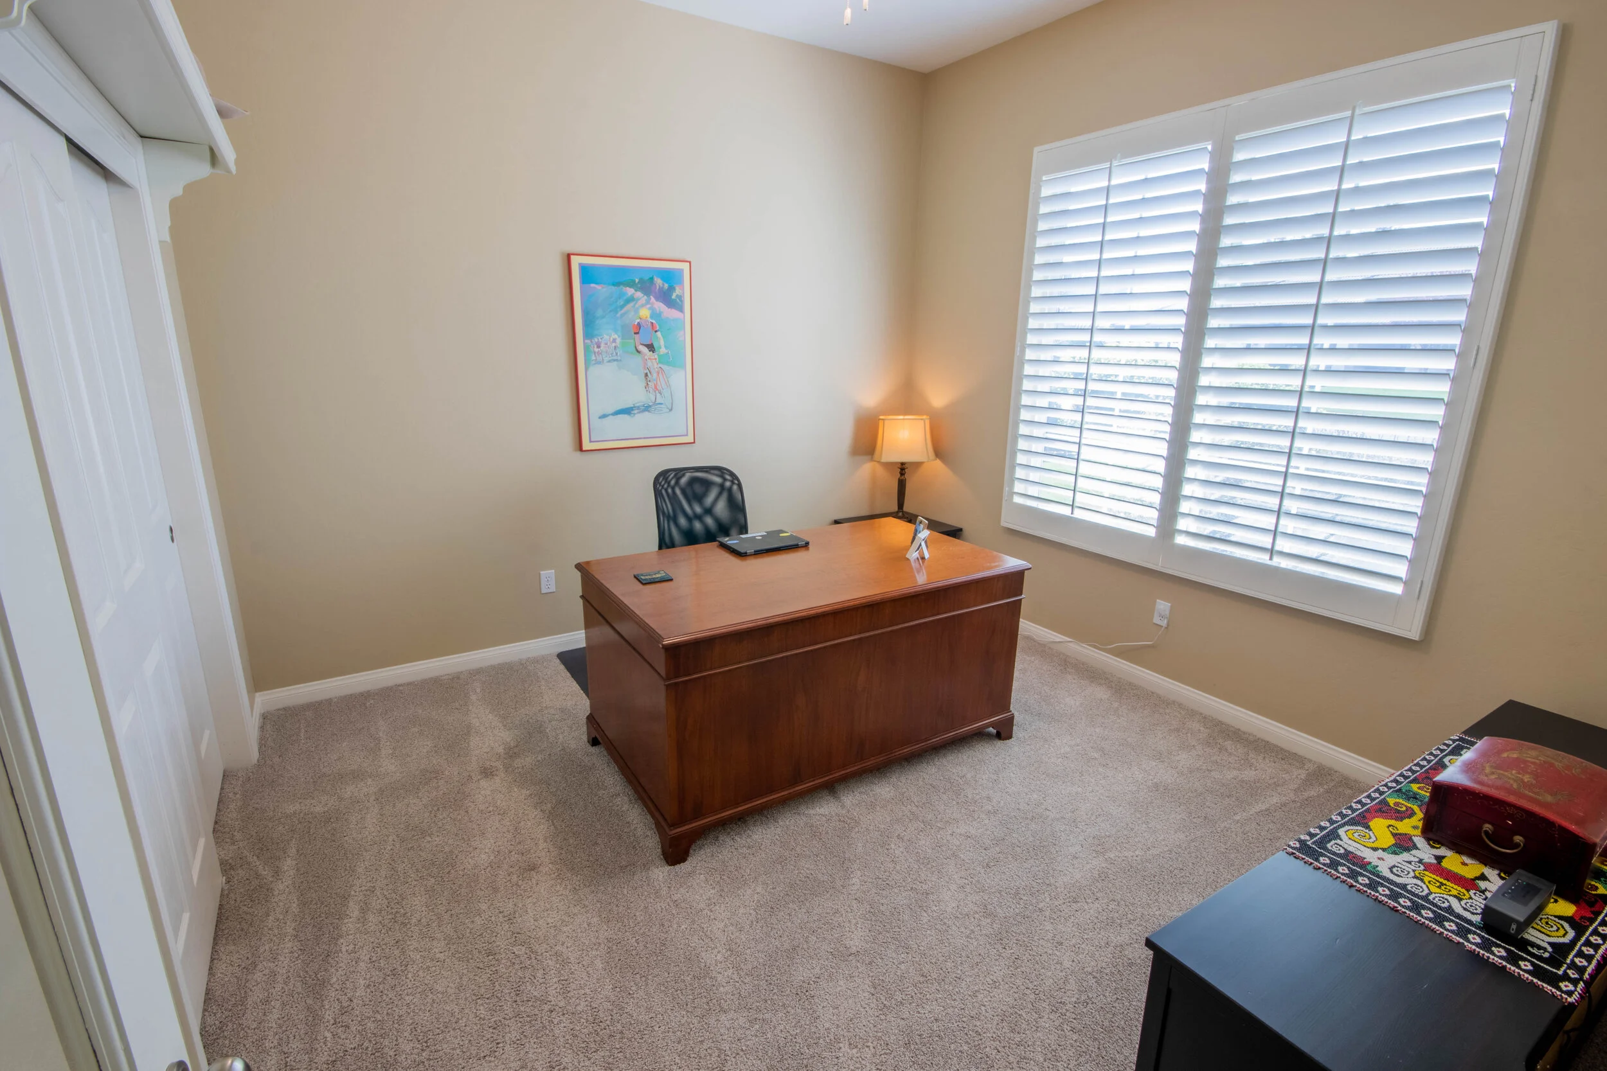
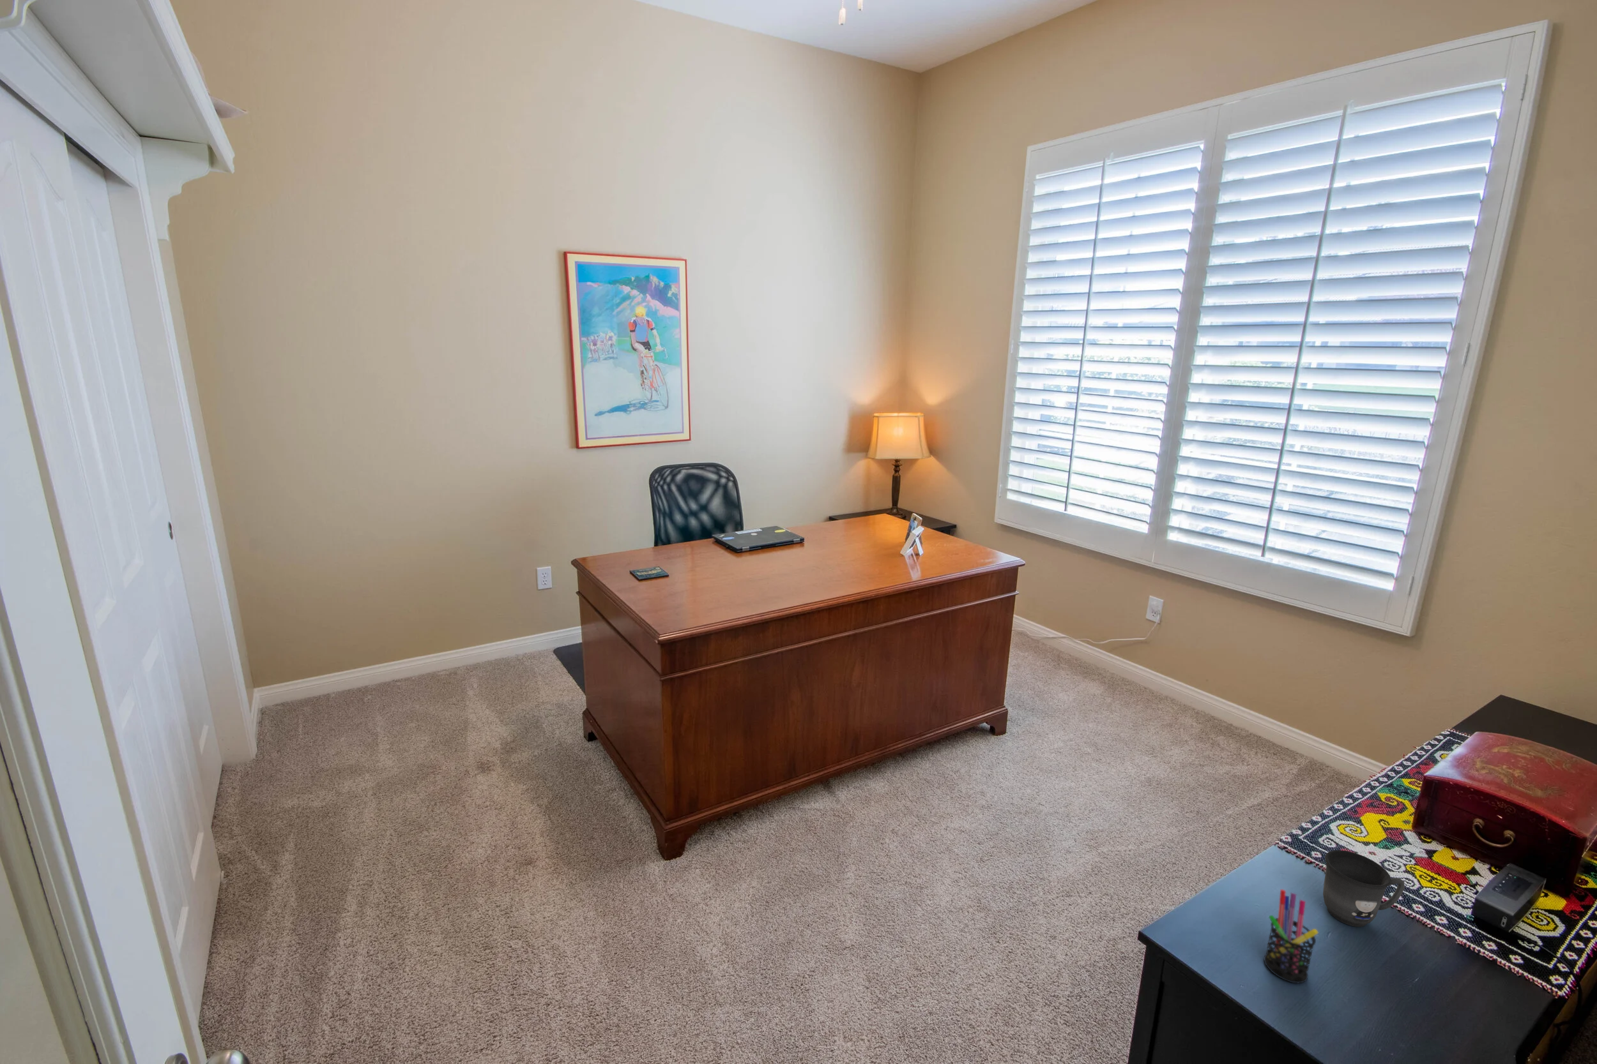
+ mug (1363, 892)
+ pen holder (1286, 935)
